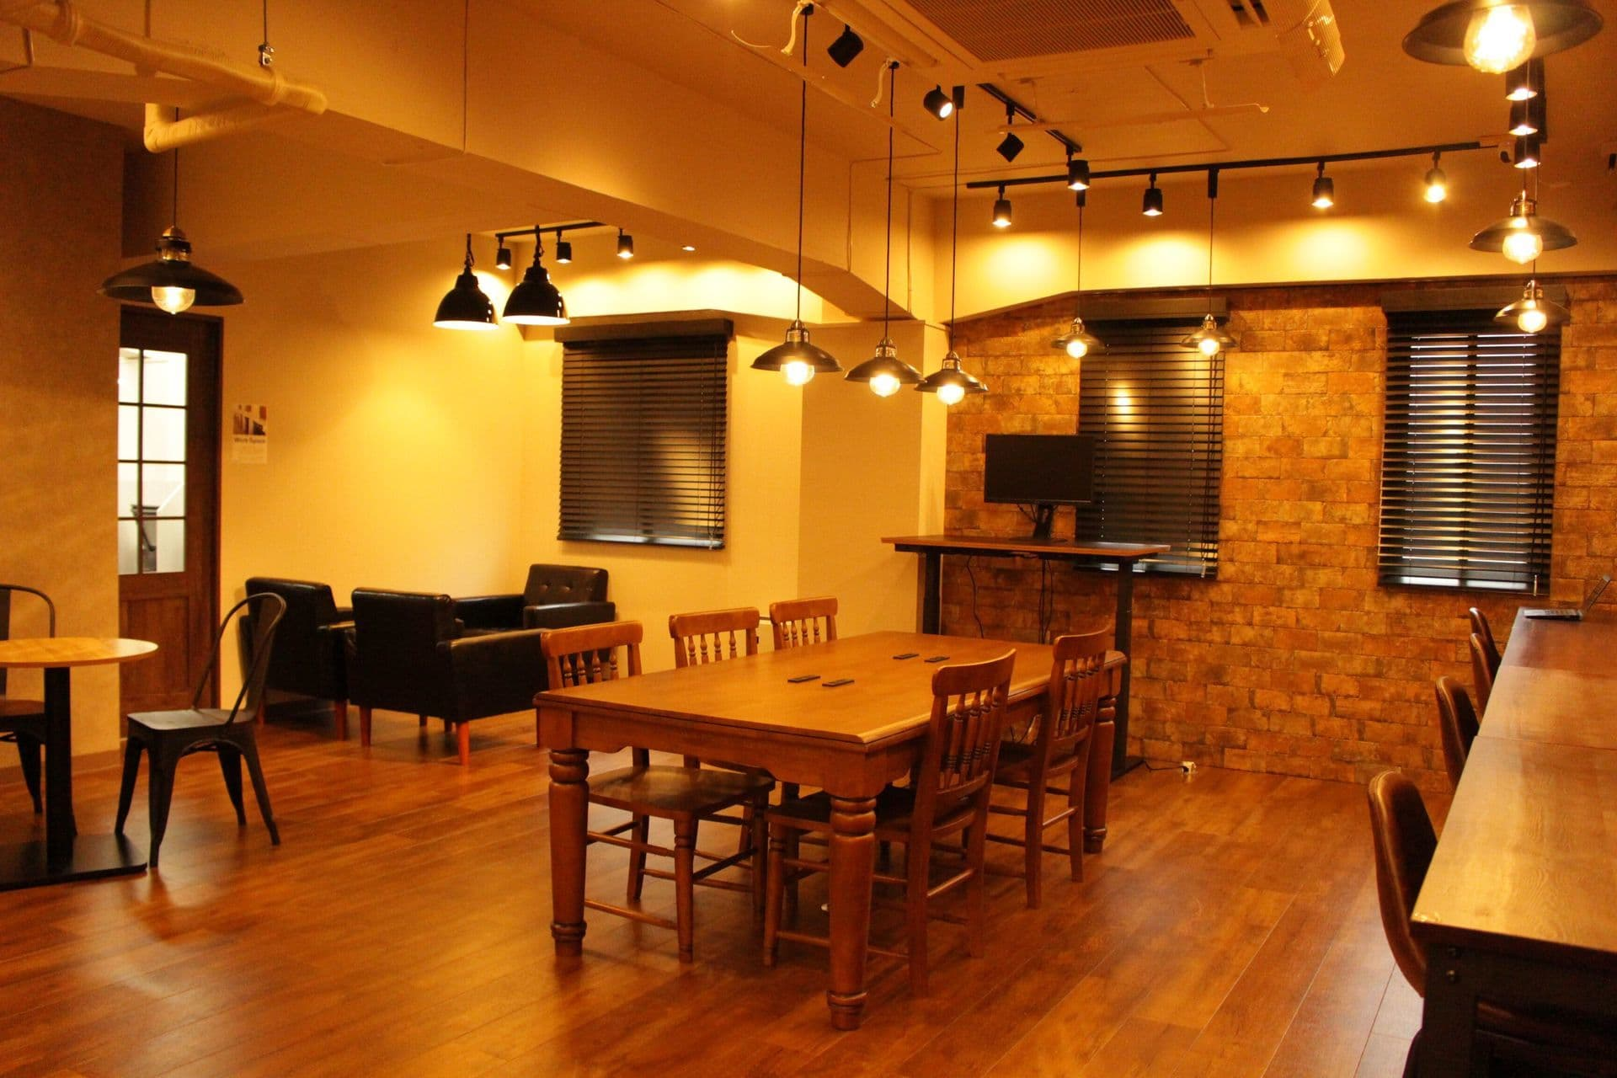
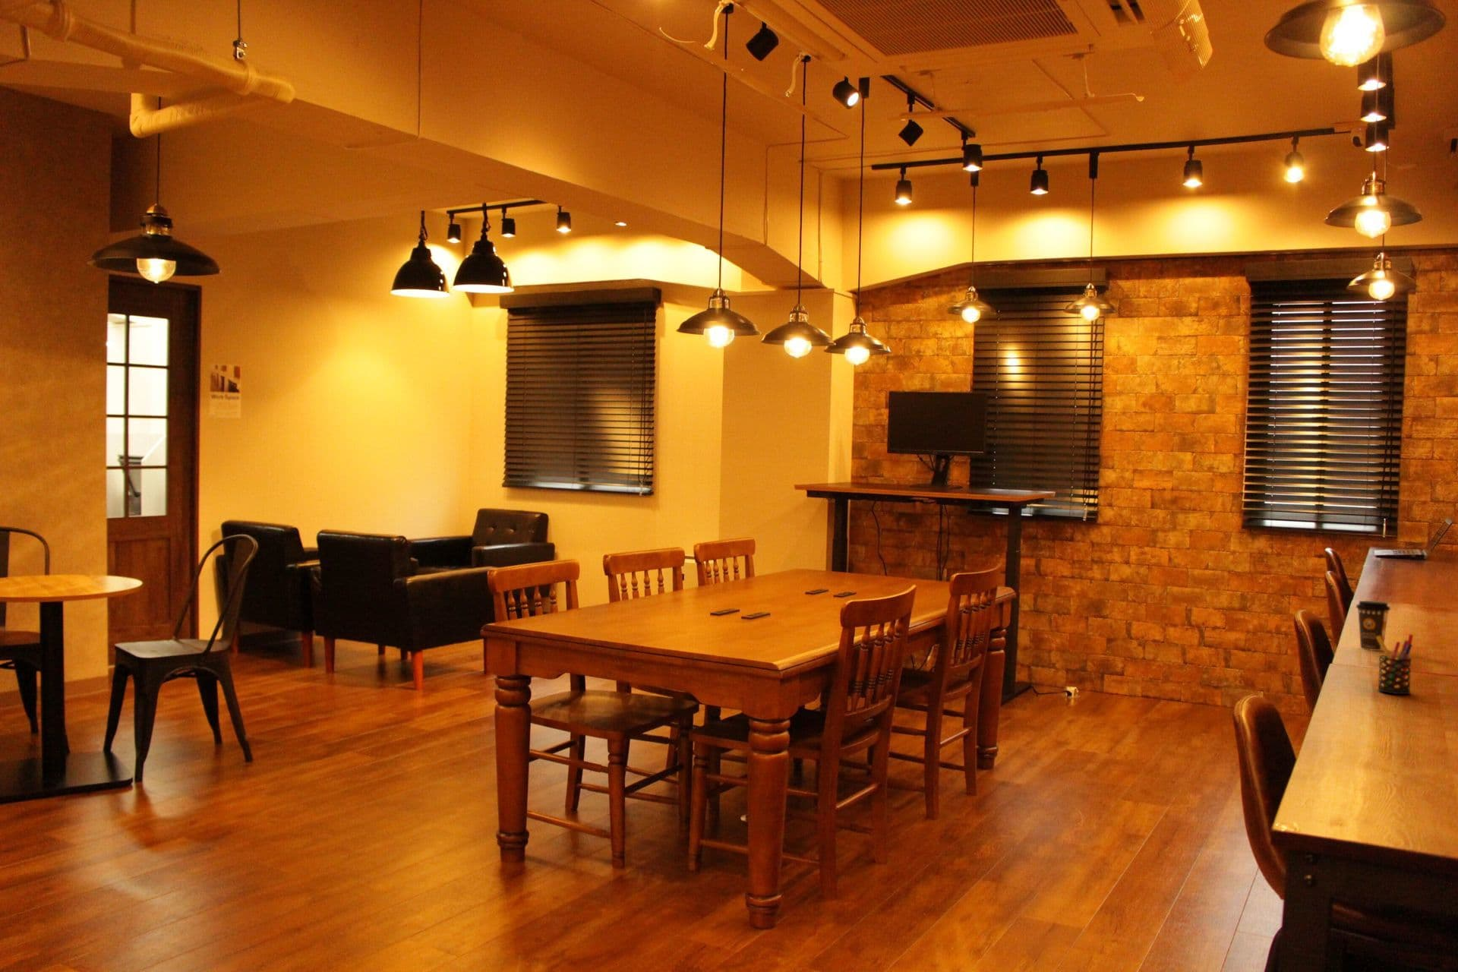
+ pen holder (1398, 662)
+ coffee cup (1372, 625)
